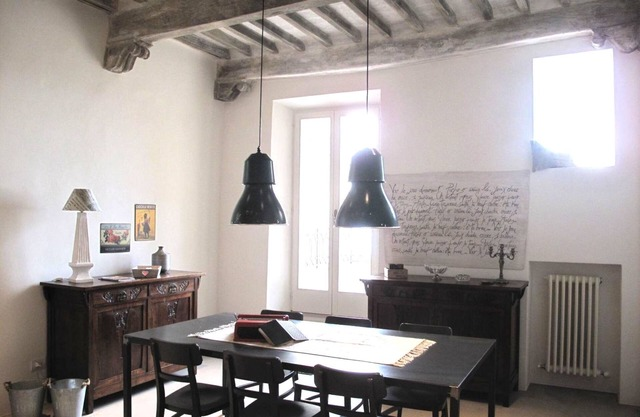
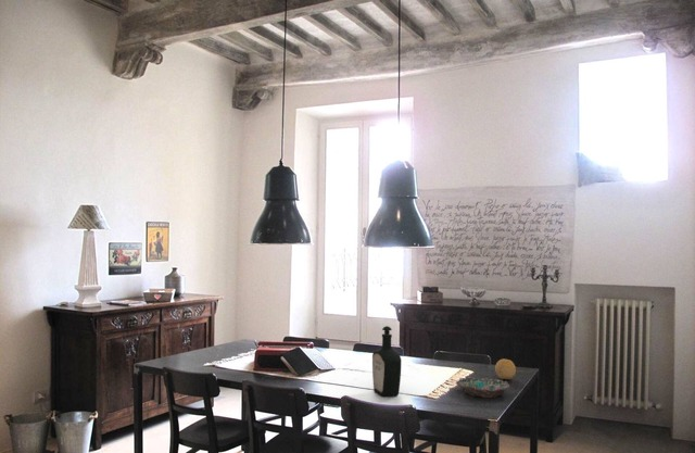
+ bottle (386, 360)
+ fruit (505, 368)
+ bowl (482, 387)
